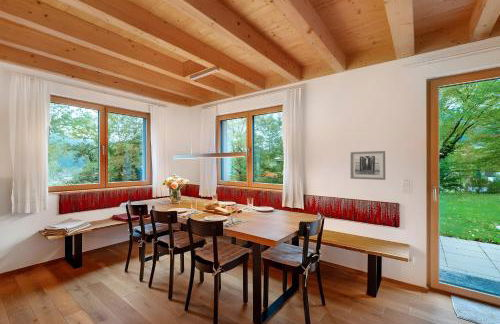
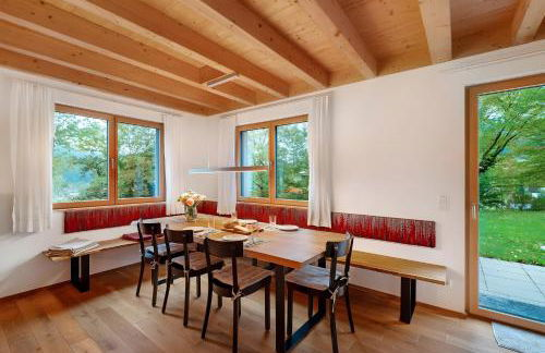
- wall art (367, 165)
